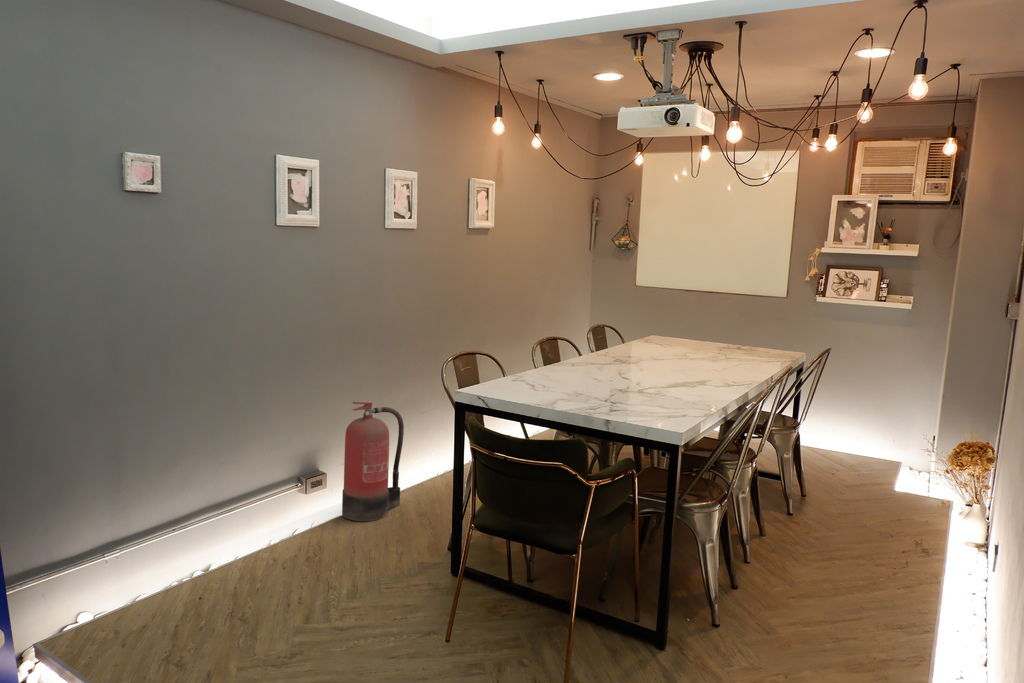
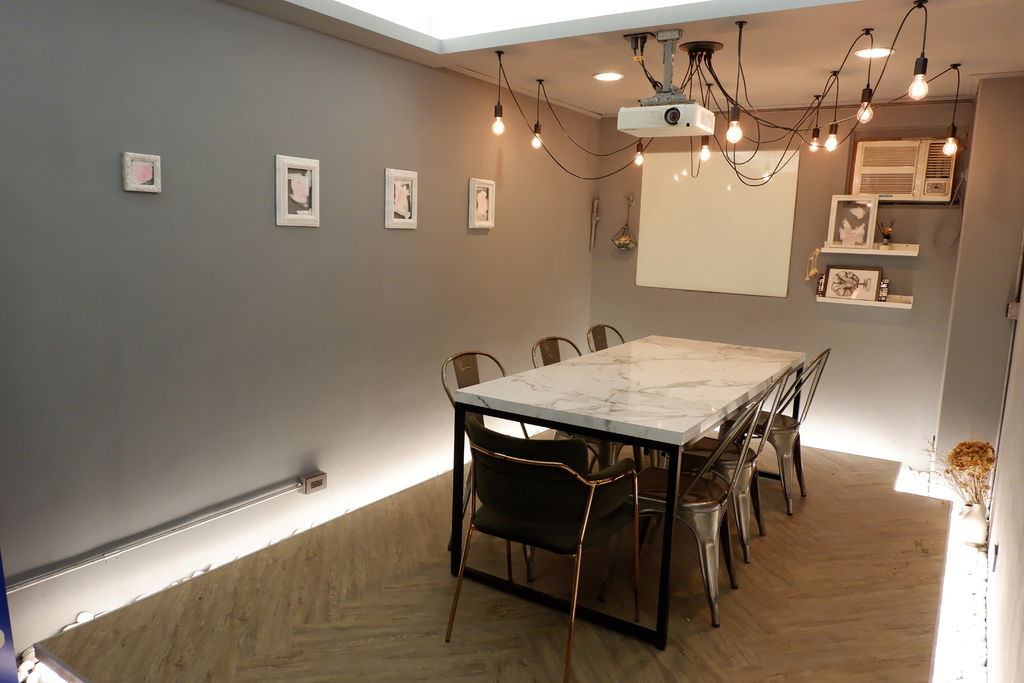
- fire extinguisher (373, 455)
